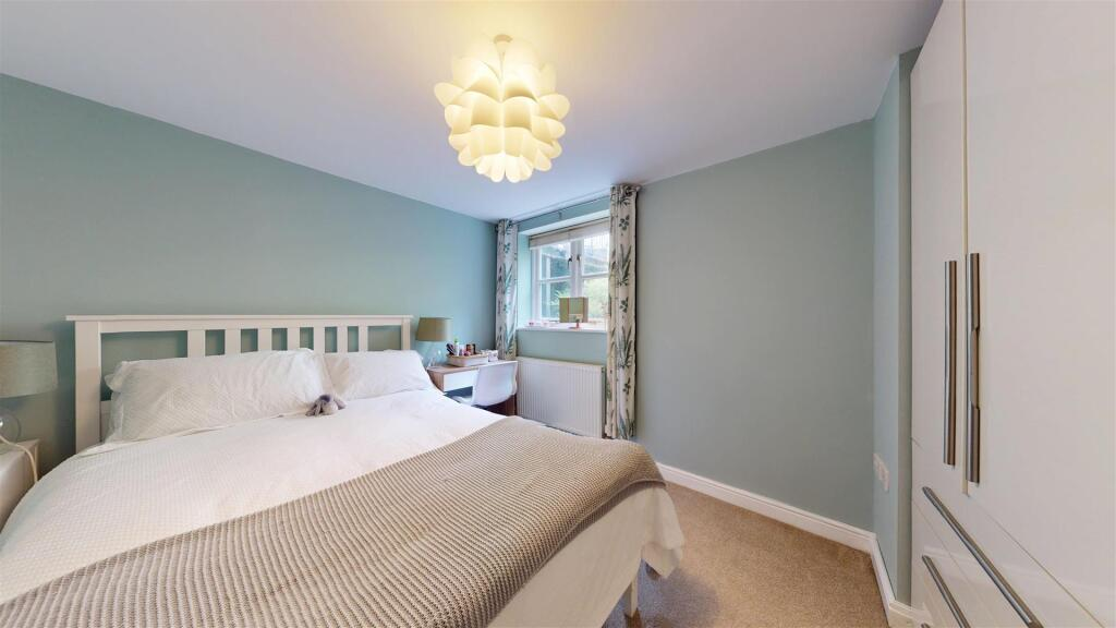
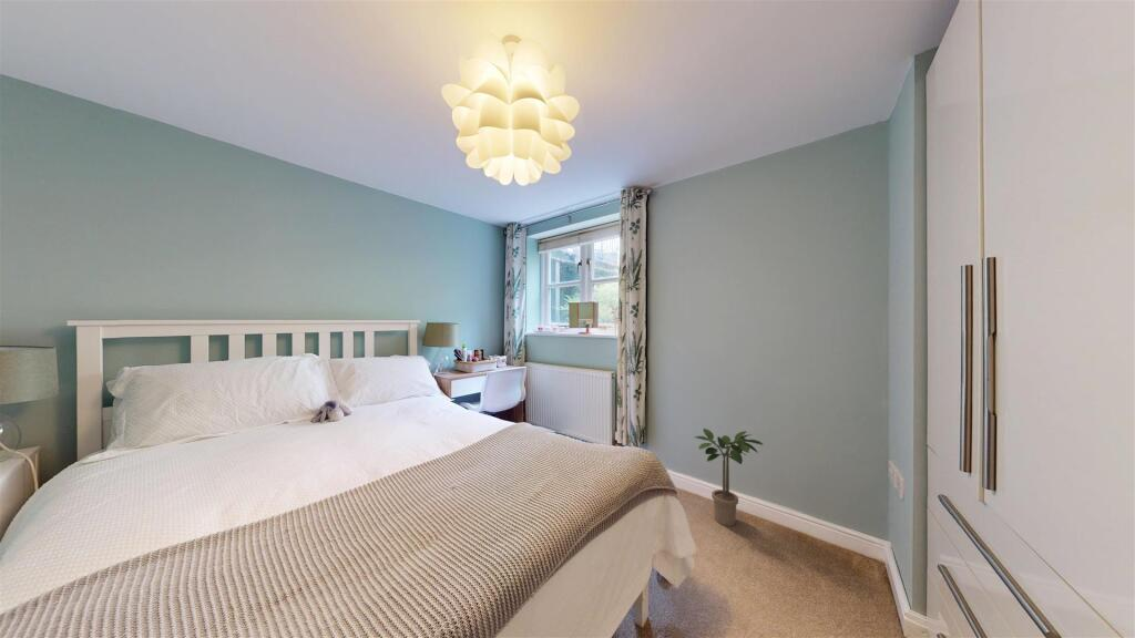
+ potted plant (728, 472)
